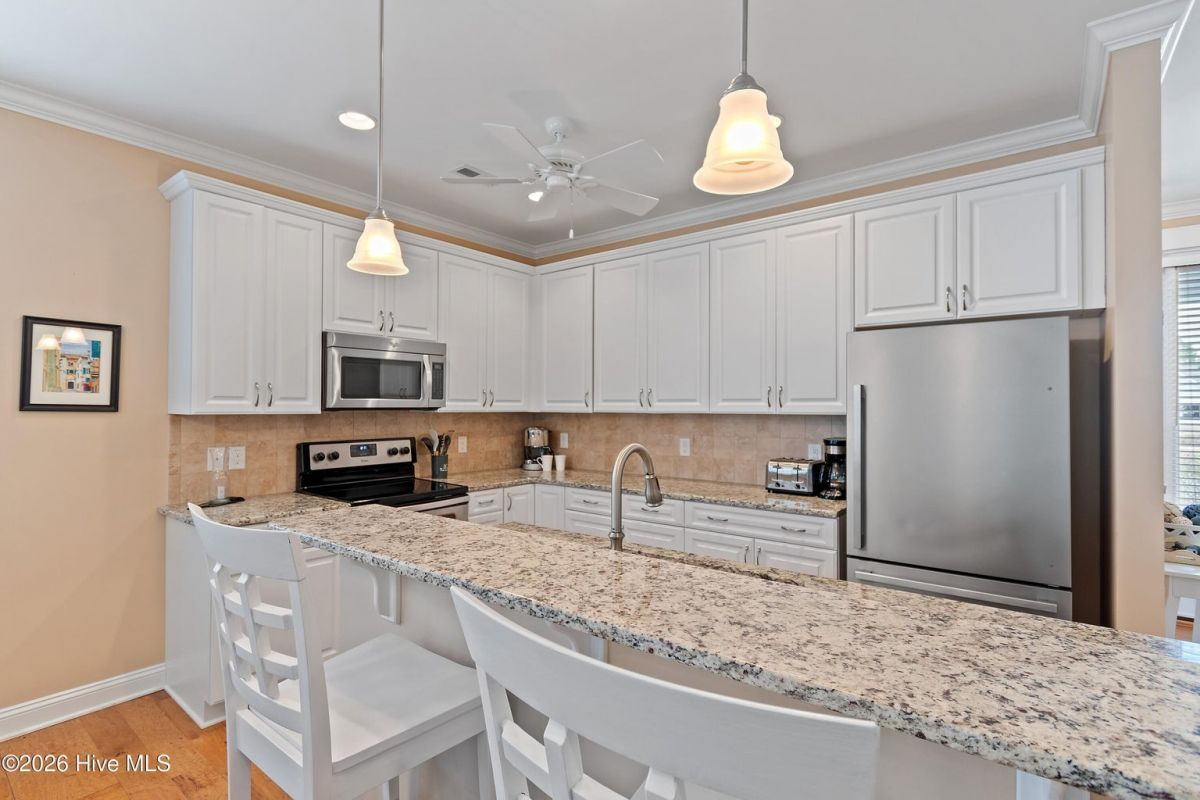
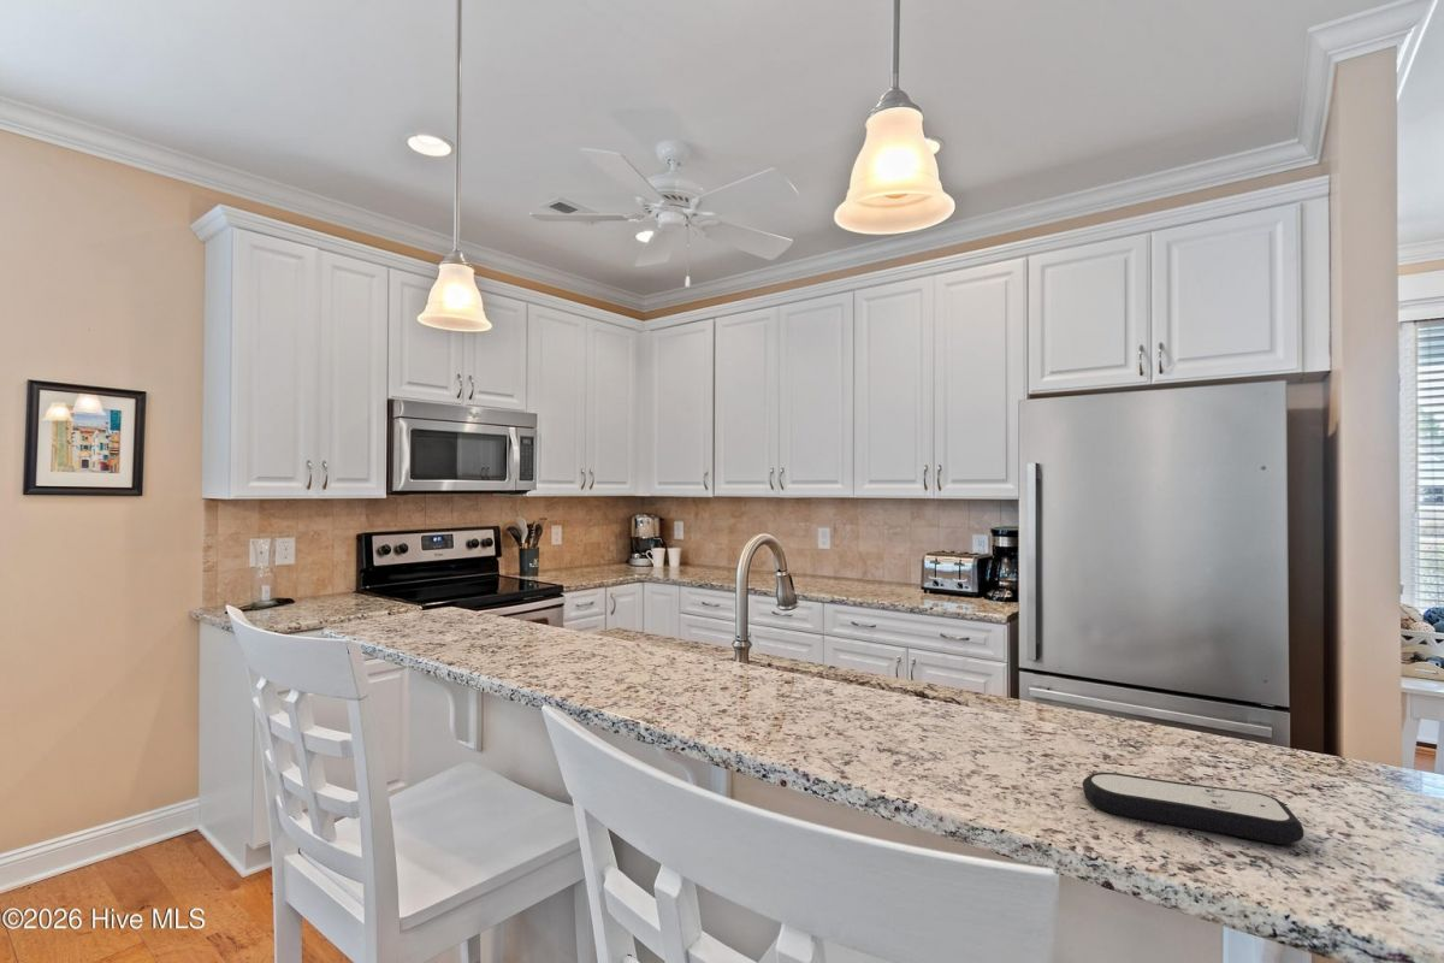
+ remote control (1184, 803)
